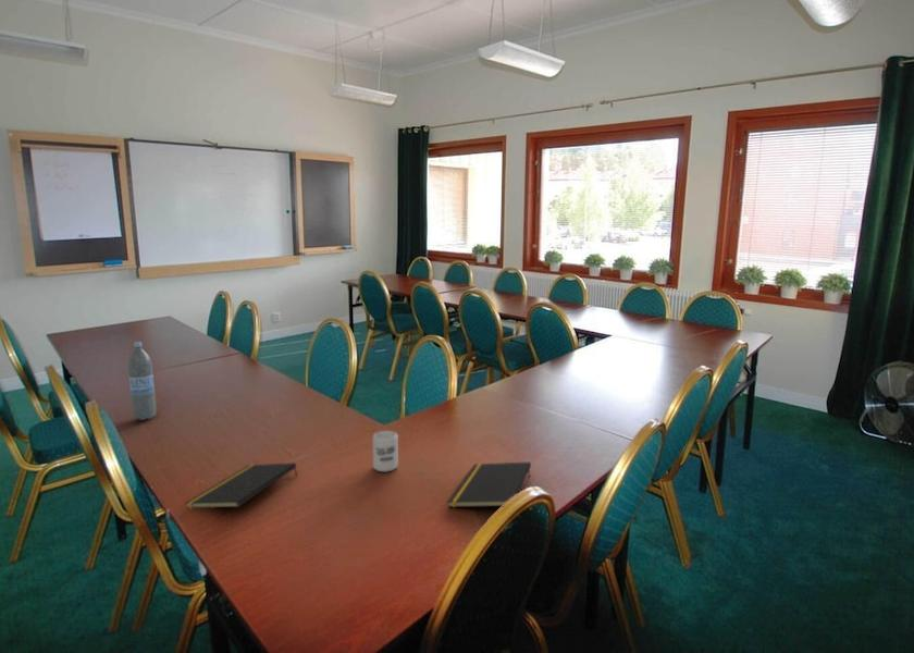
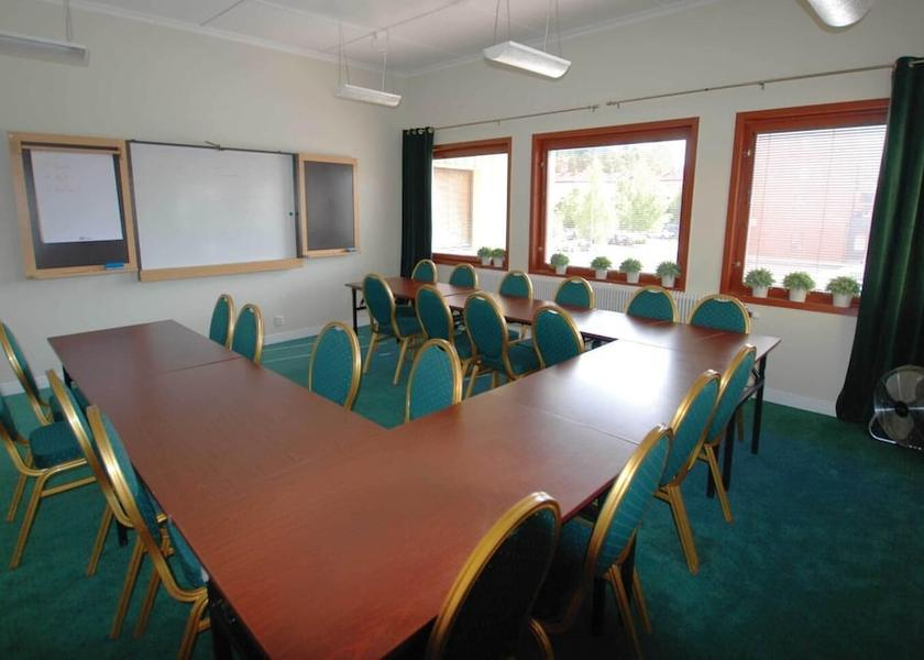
- cup (385, 451)
- notepad (243, 484)
- water bottle (141, 381)
- notepad (491, 483)
